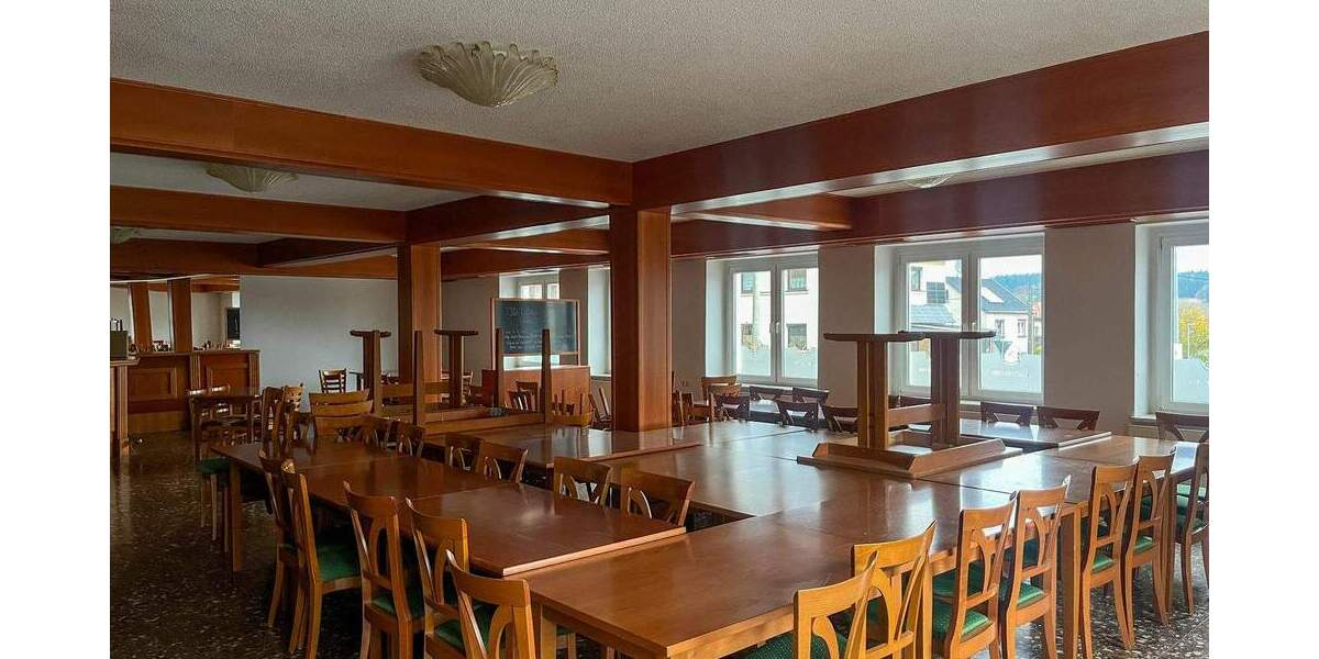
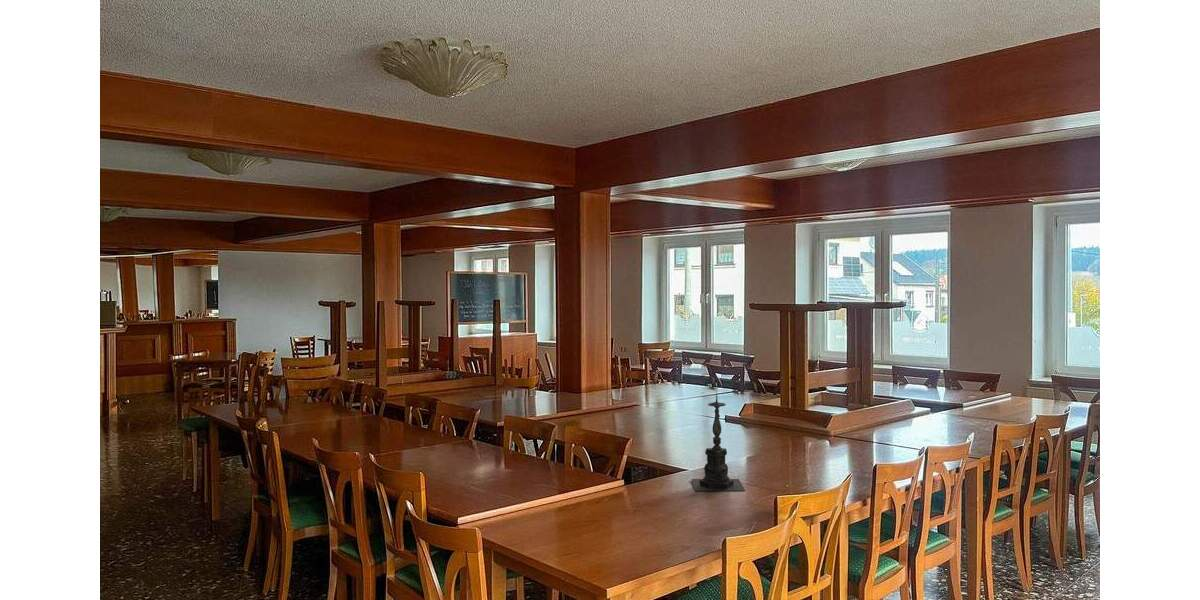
+ candle holder (717, 437)
